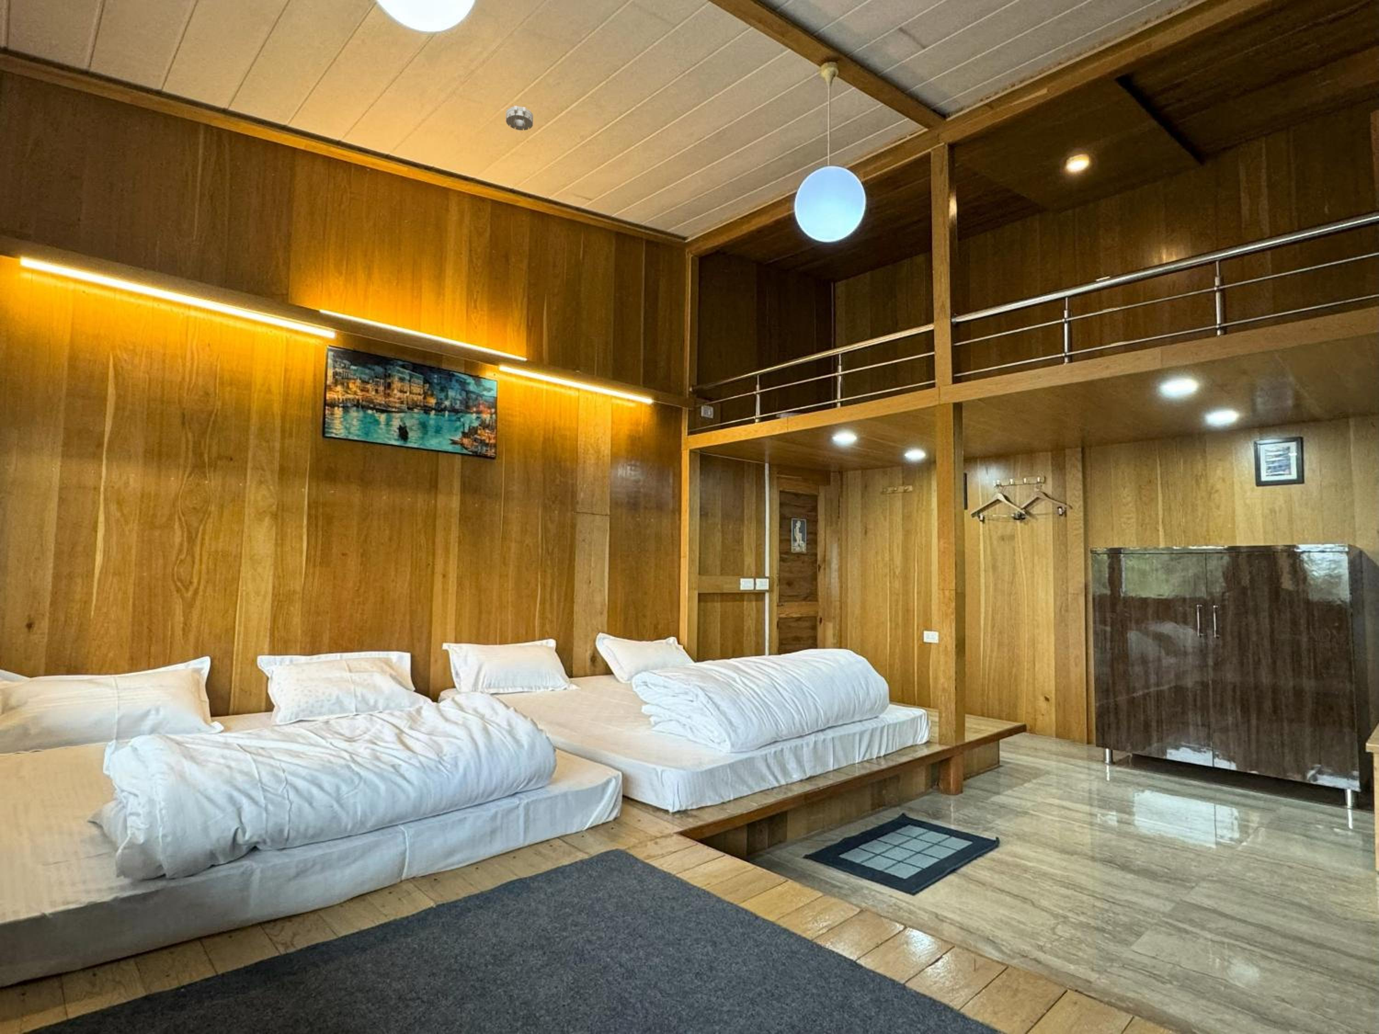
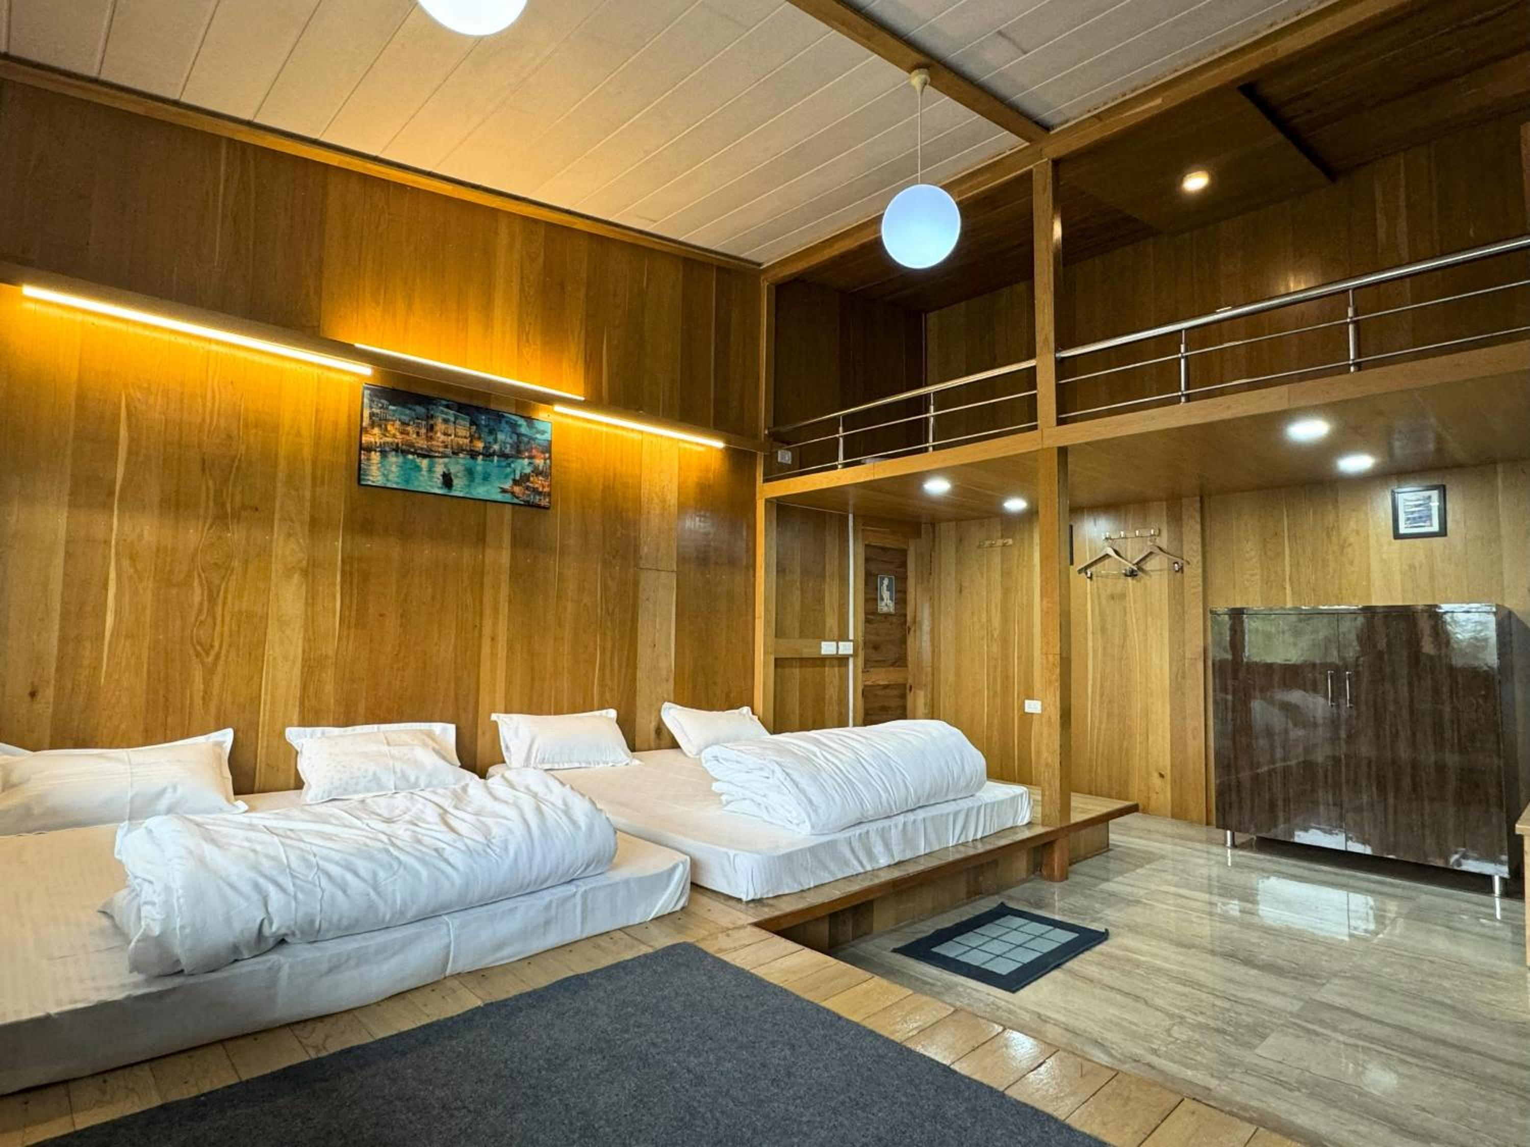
- smoke detector (519, 117)
